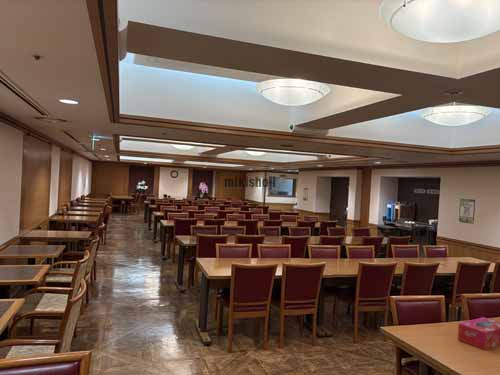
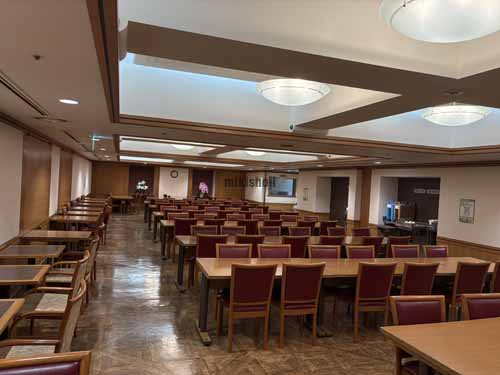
- tissue box (483, 332)
